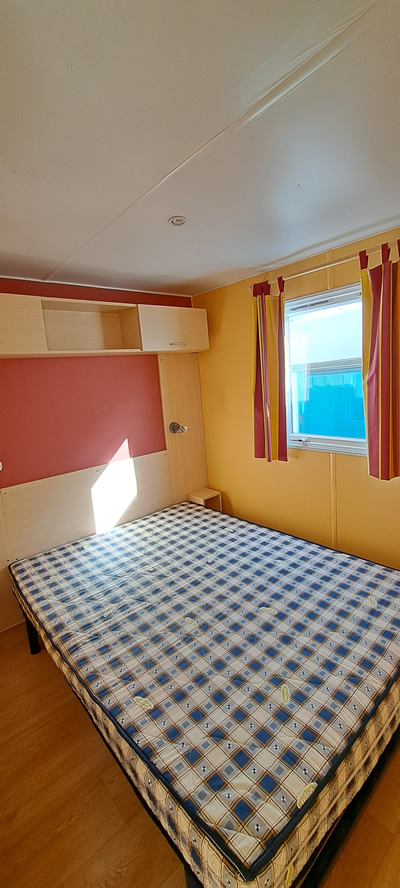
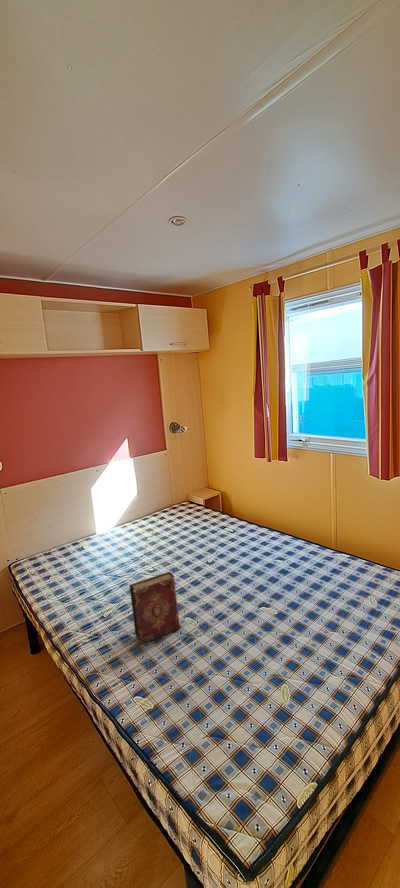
+ hardback book (155, 606)
